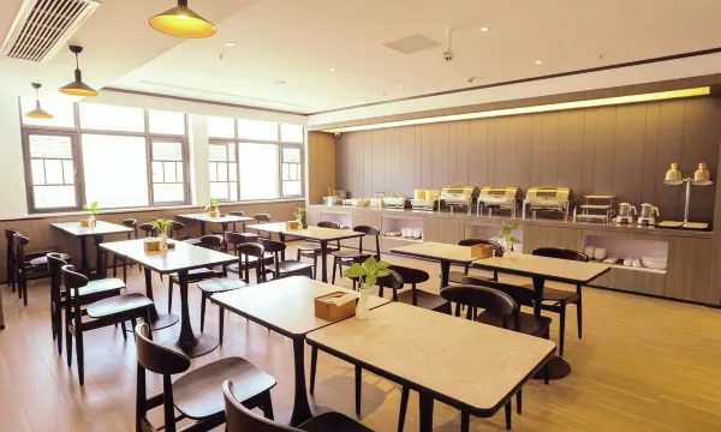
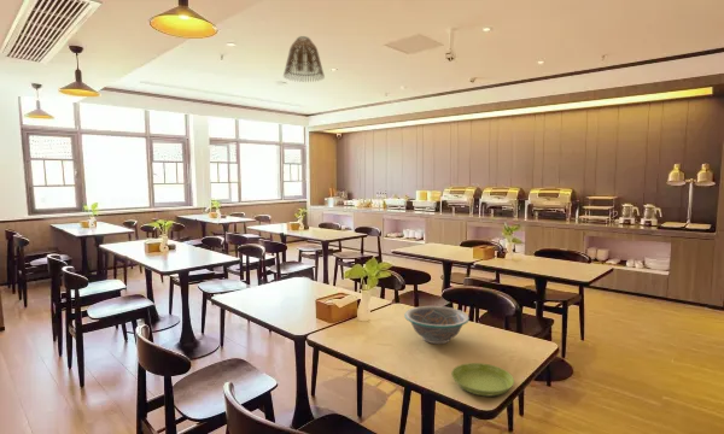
+ bowl (436, 327)
+ saucer (481, 380)
+ lamp shade (303, 57)
